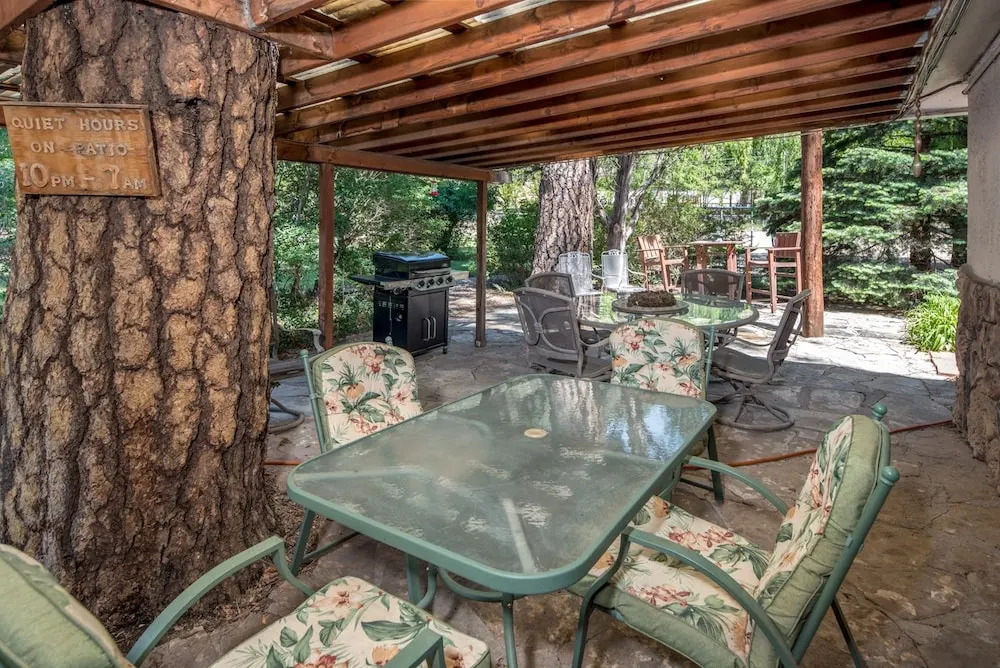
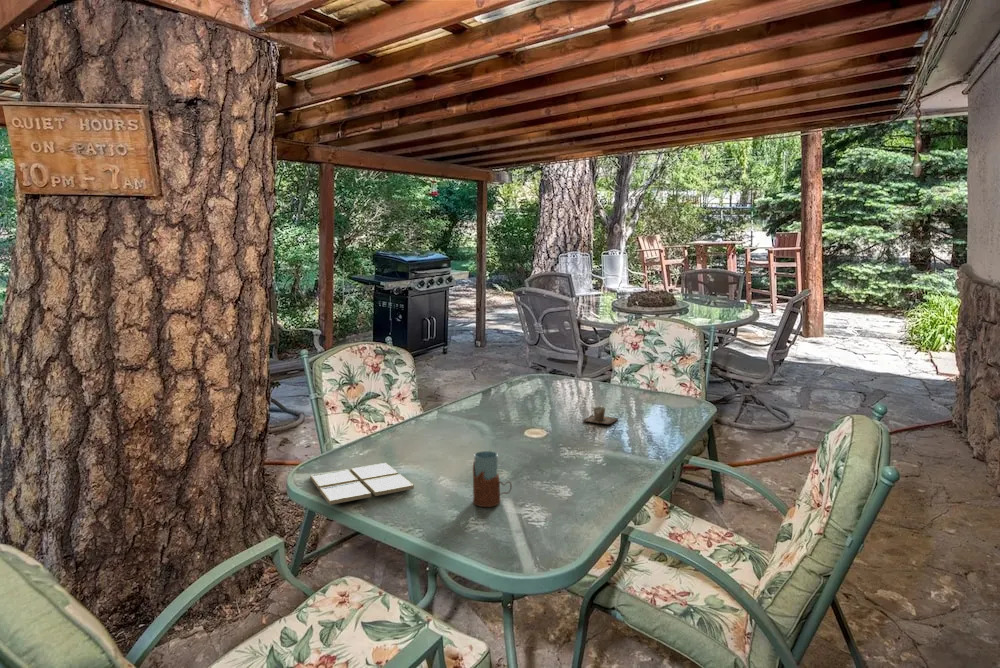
+ drinking glass (492, 479)
+ cup (600, 413)
+ drink coaster (361, 481)
